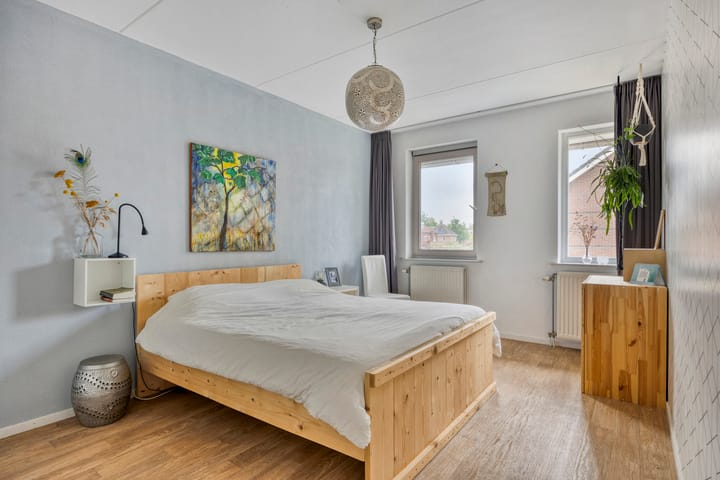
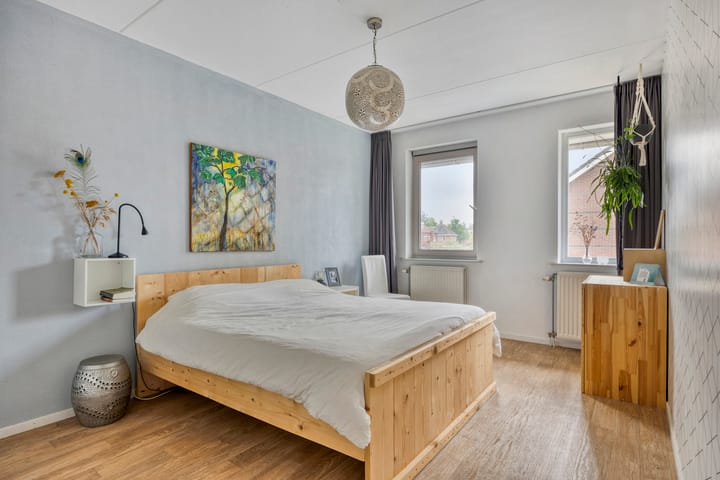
- wall scroll (496, 189)
